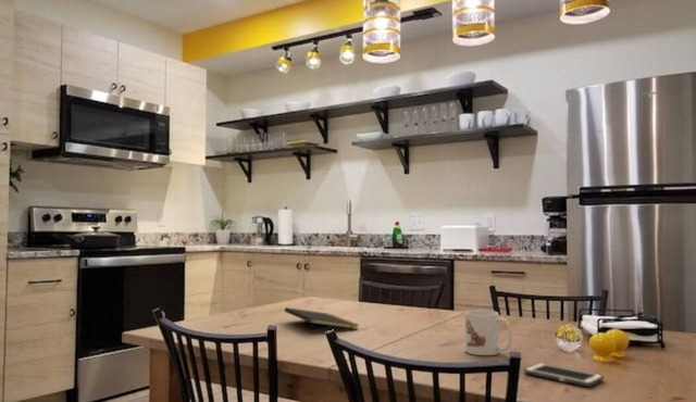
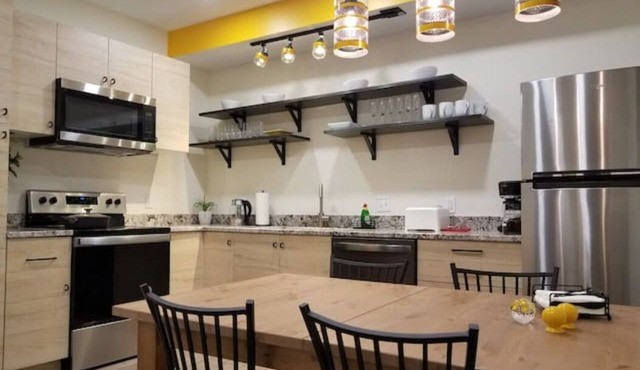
- mug (488, 332)
- notepad (320, 317)
- cell phone (562, 374)
